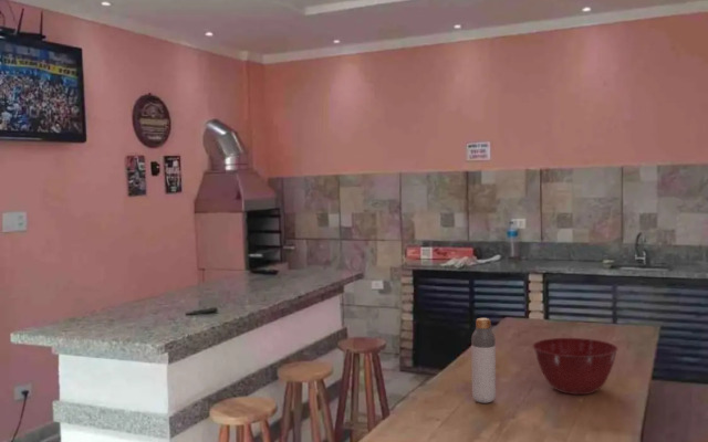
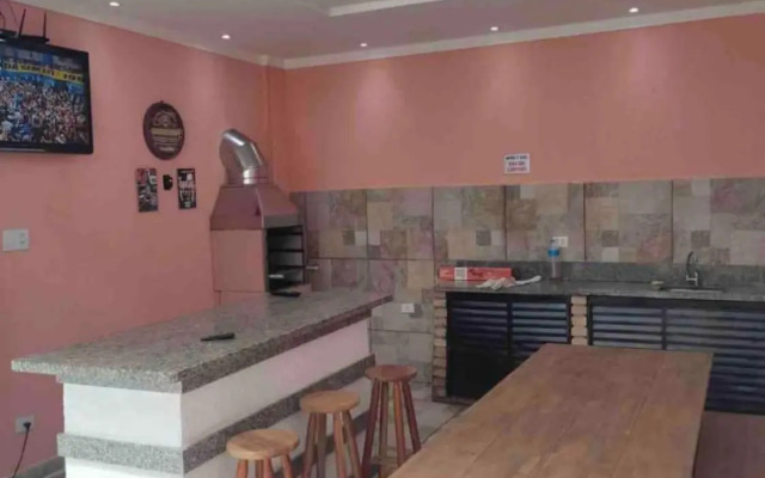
- mixing bowl (574, 367)
- bottle (483, 359)
